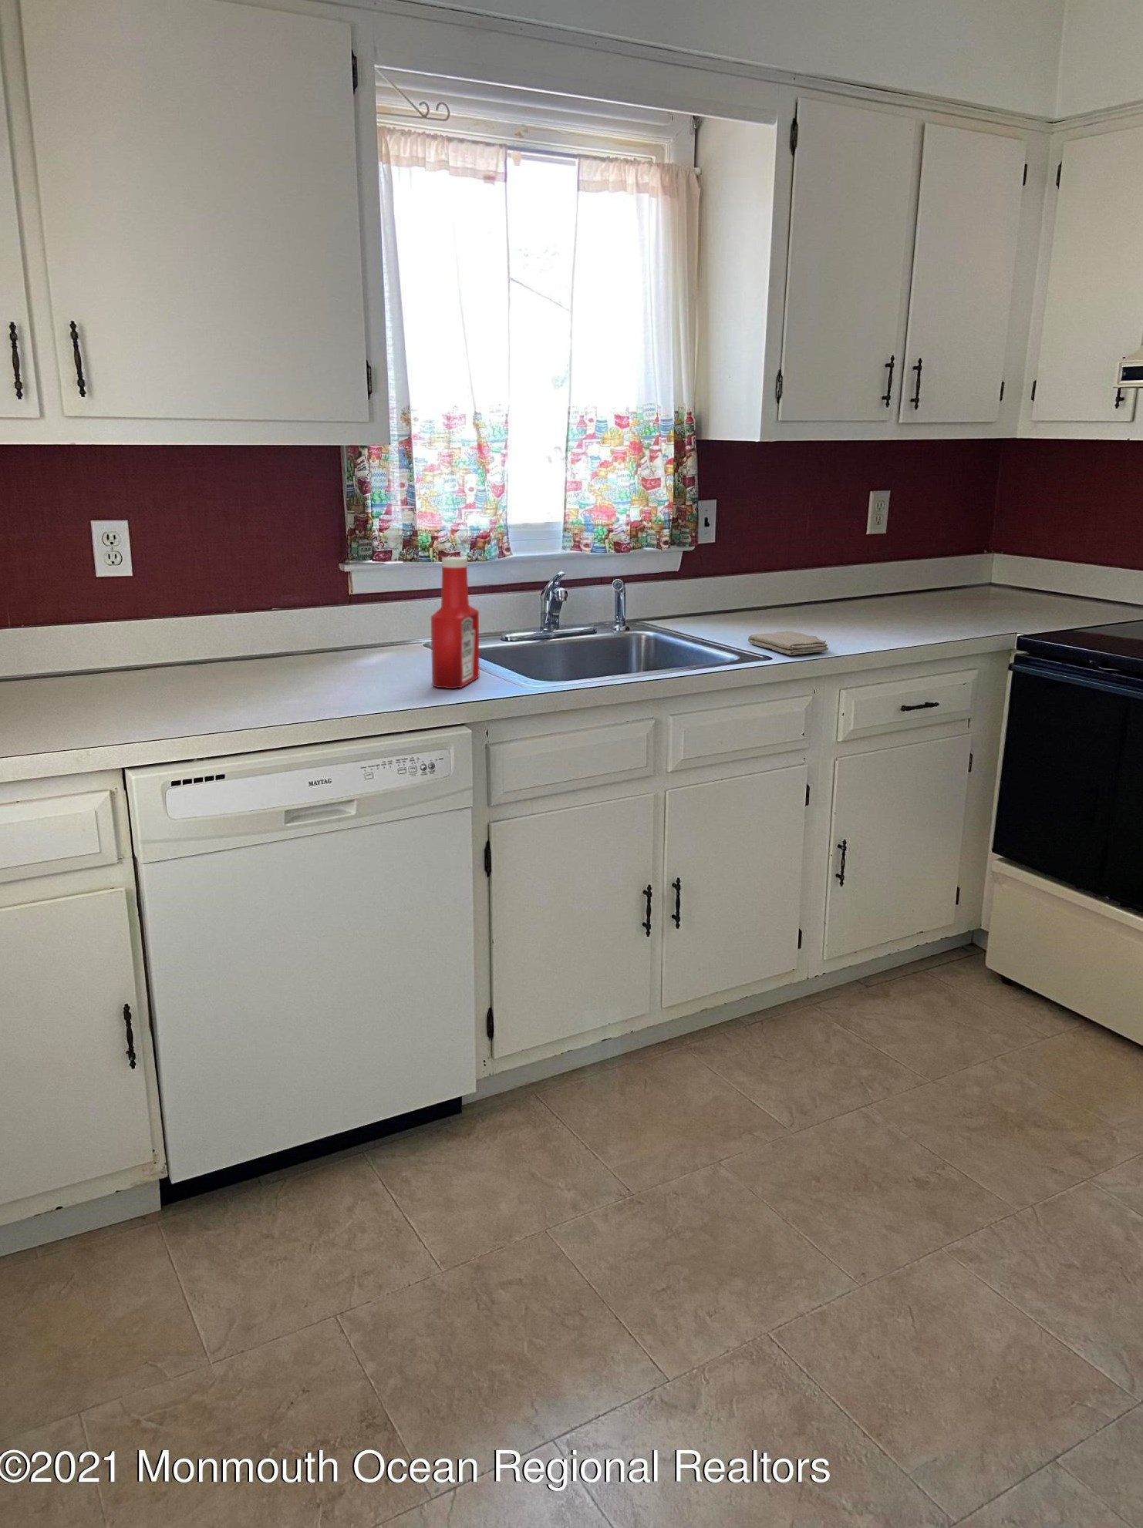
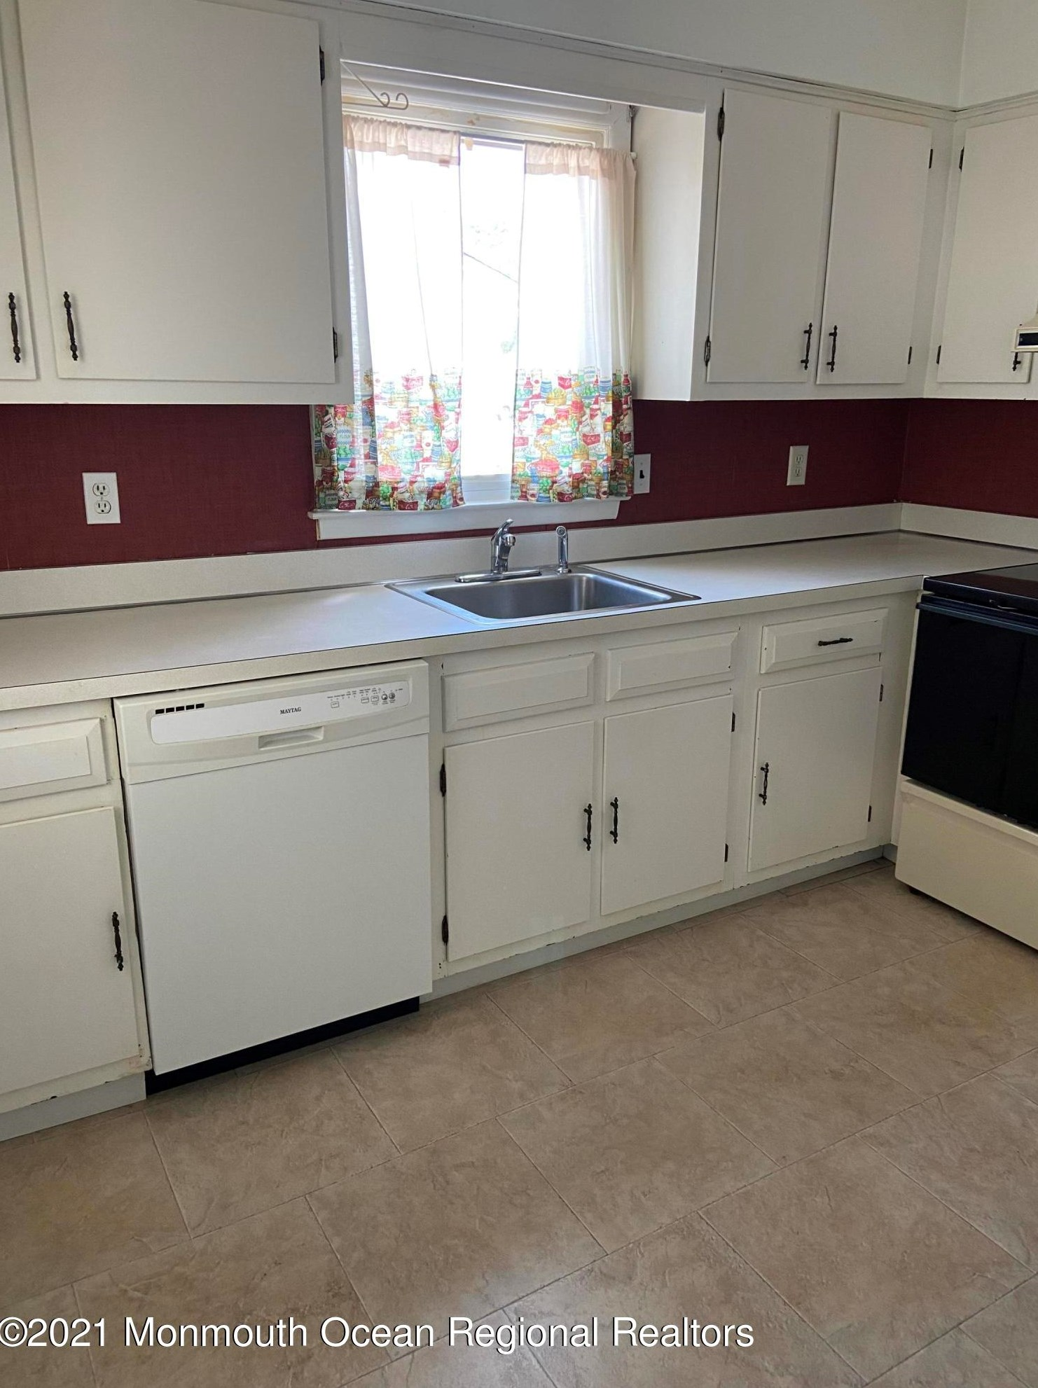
- soap bottle (455, 619)
- washcloth (789, 641)
